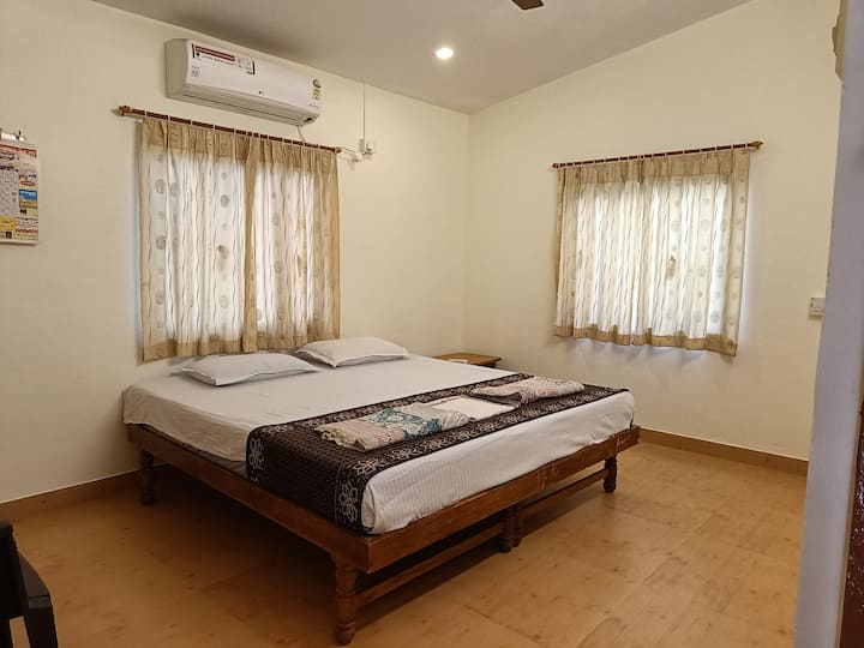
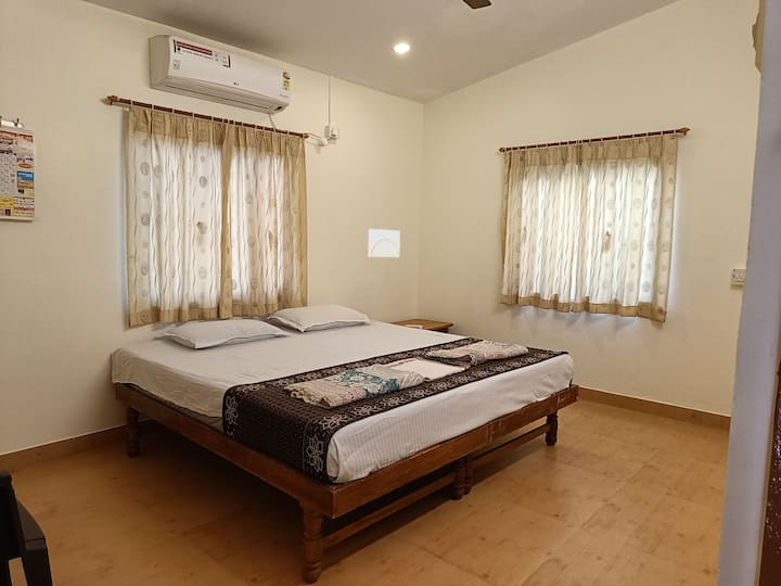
+ wall art (384, 243)
